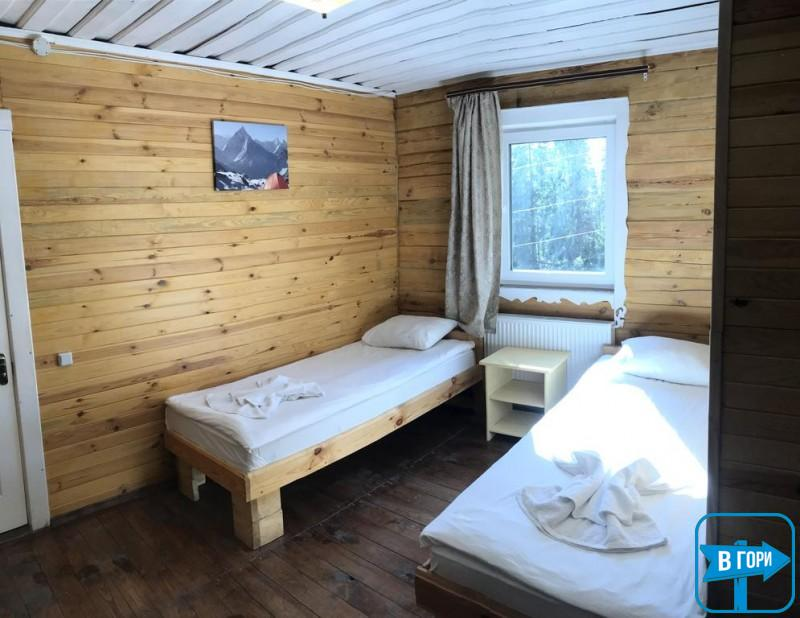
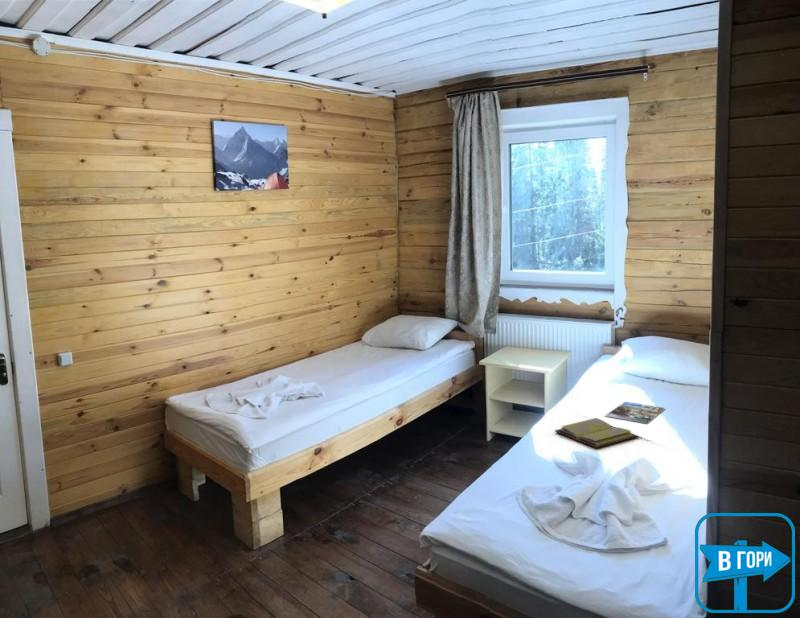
+ magazine (635, 411)
+ diary (595, 431)
